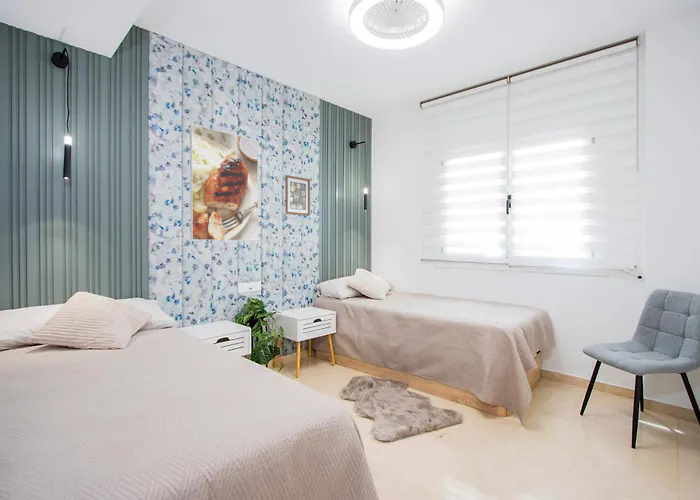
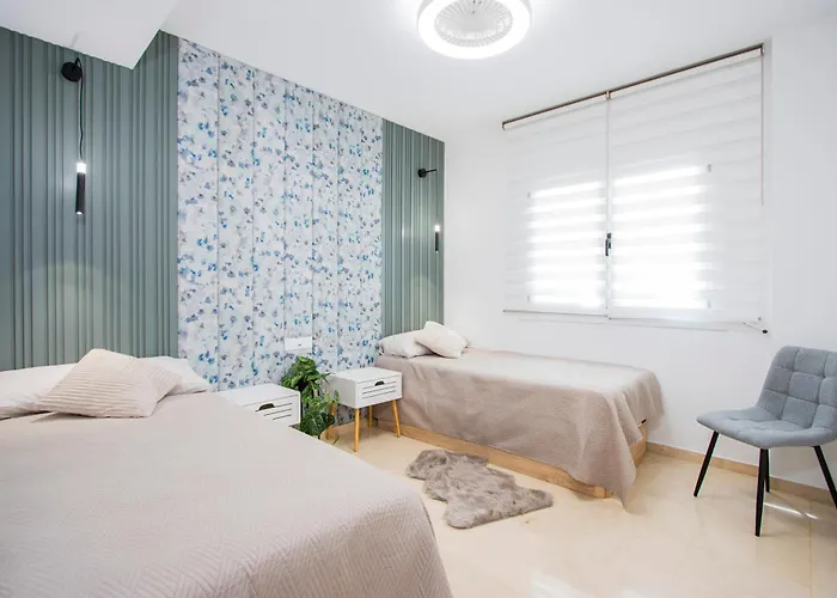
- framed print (226, 186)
- wall art (298, 196)
